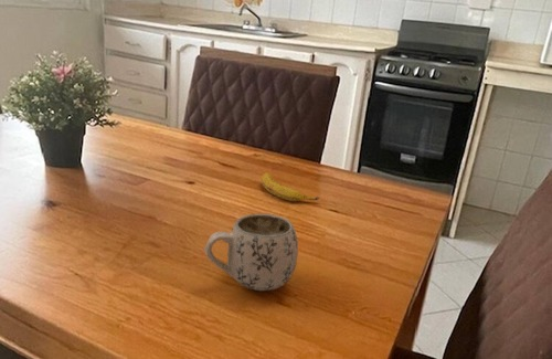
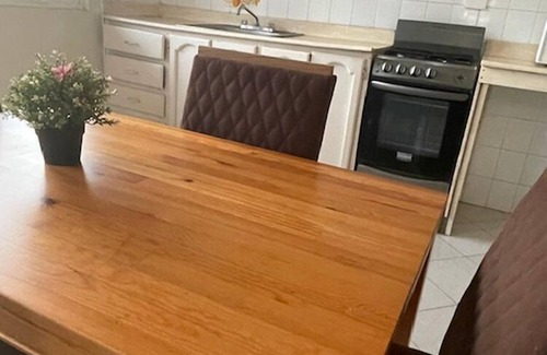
- mug (251, 254)
- banana (286, 187)
